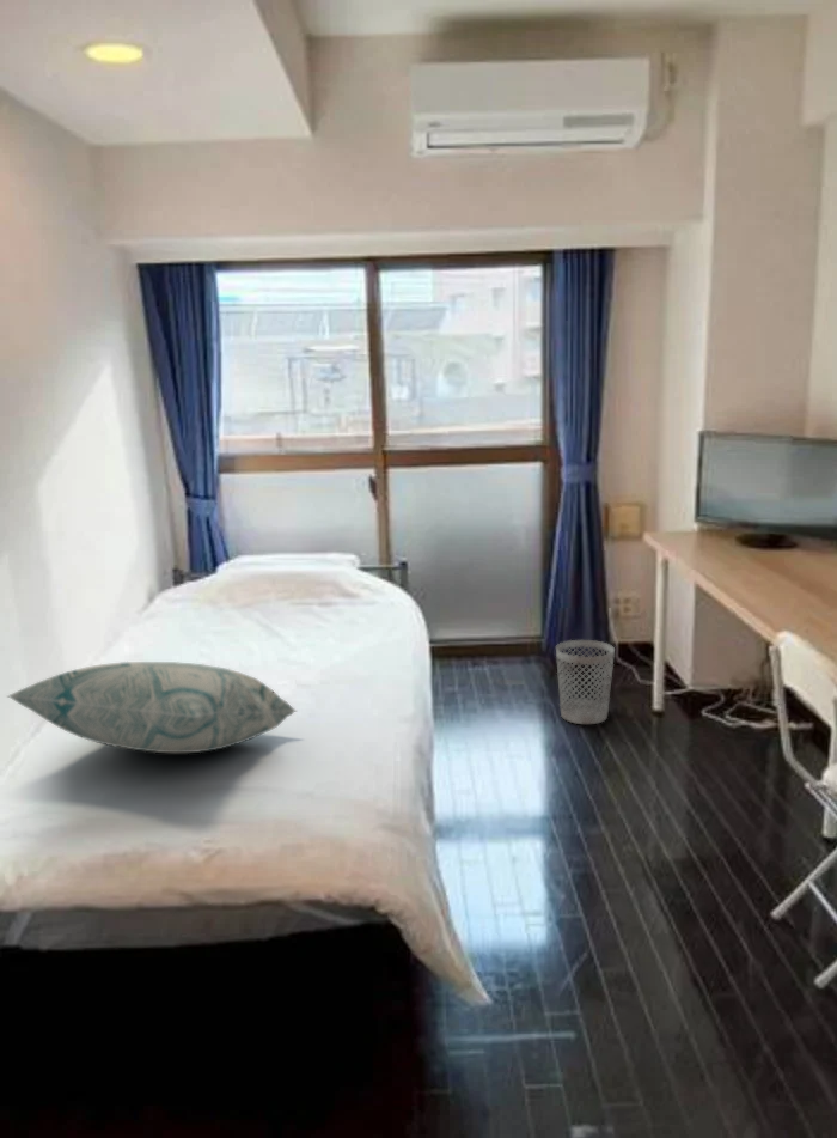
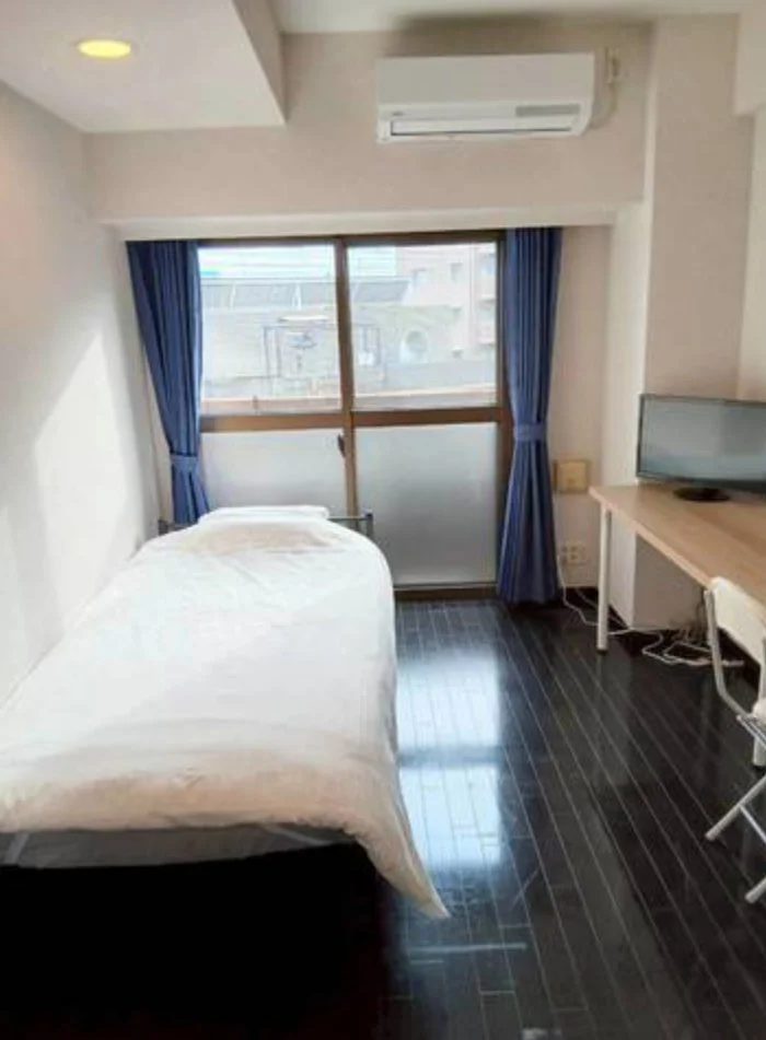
- wastebasket (584, 682)
- decorative pillow (159, 710)
